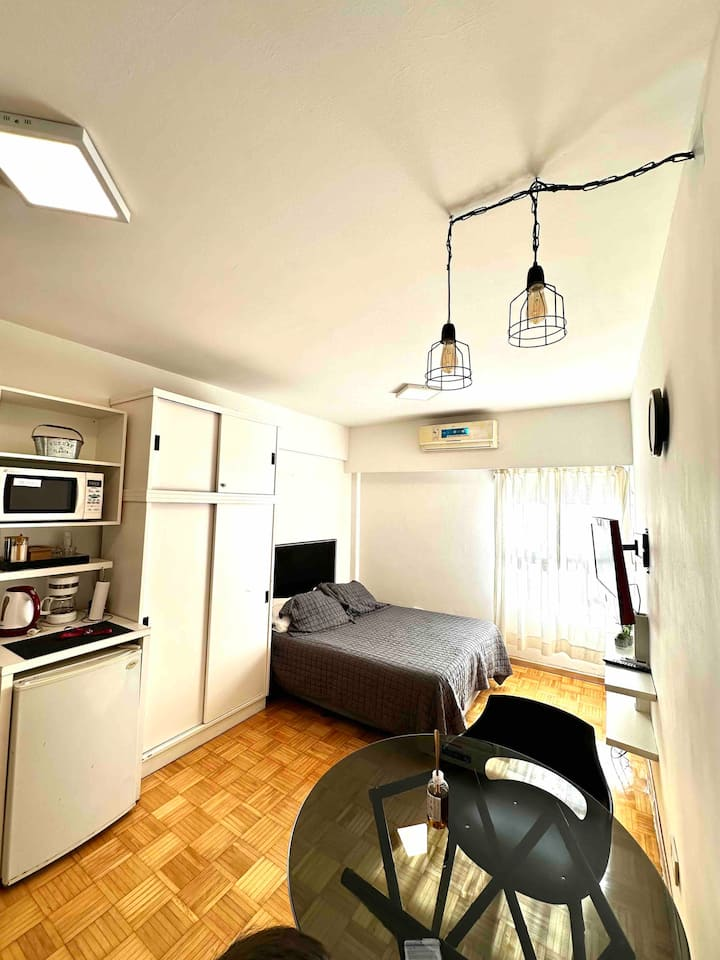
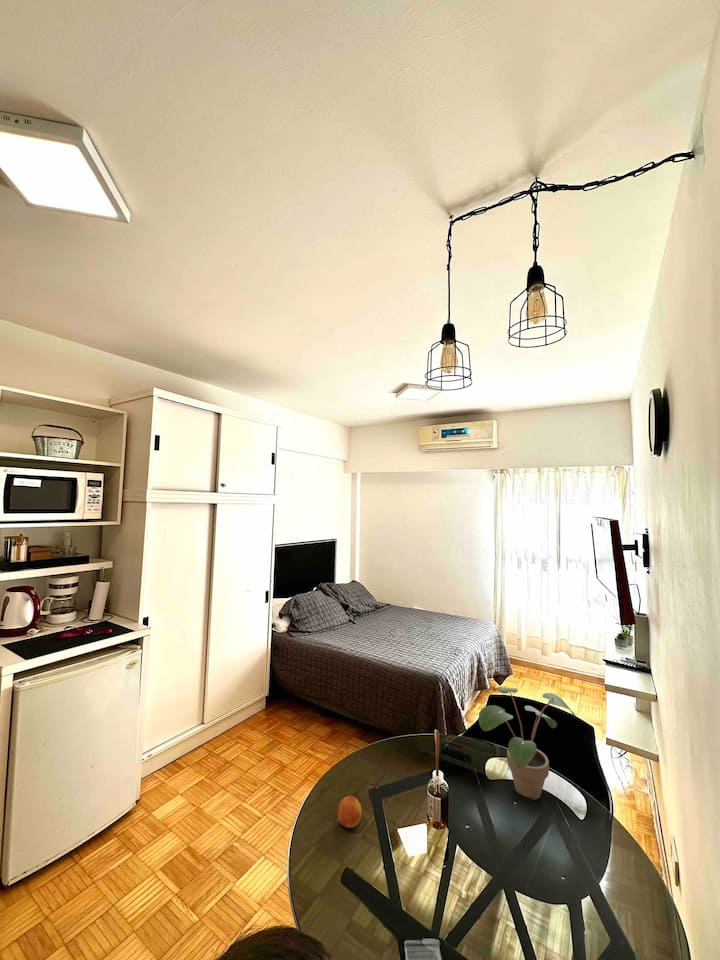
+ potted plant (526, 743)
+ fruit (349, 810)
